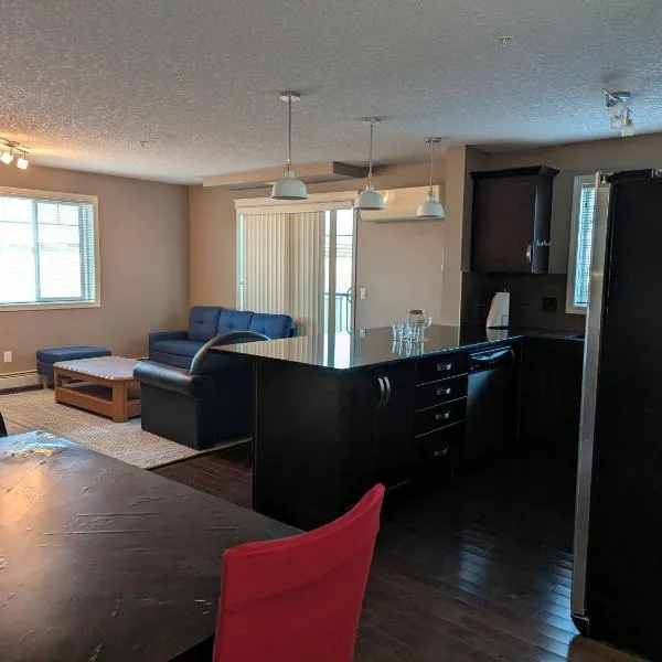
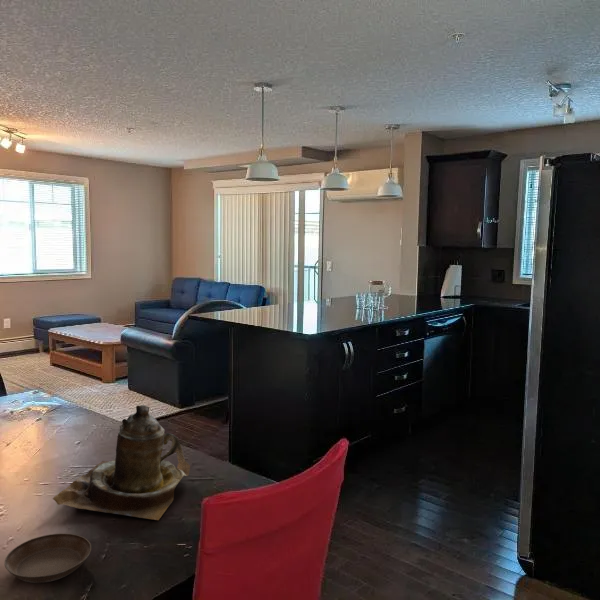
+ saucer (49, 559)
+ teapot (128, 449)
